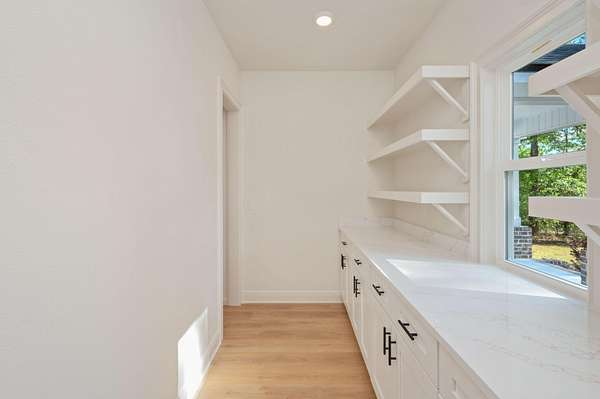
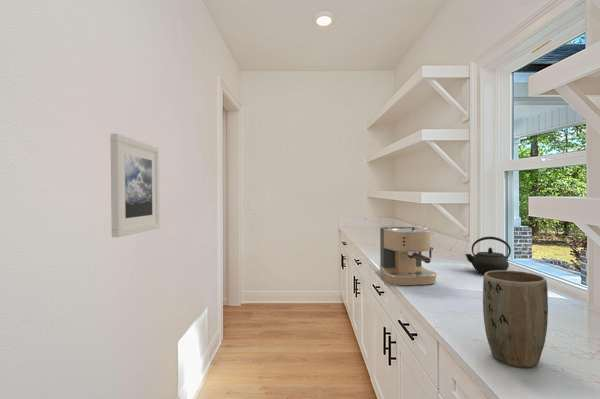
+ plant pot (514, 316)
+ coffee maker (408, 253)
+ kettle (487, 254)
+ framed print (138, 186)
